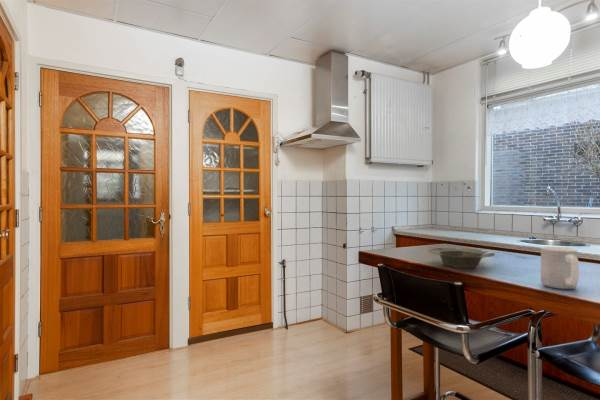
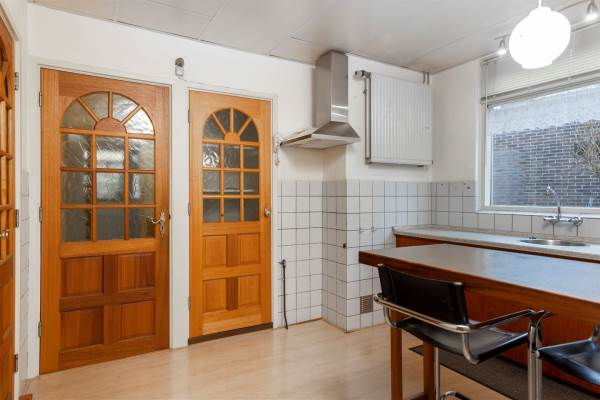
- mug (562, 268)
- bowl (460, 258)
